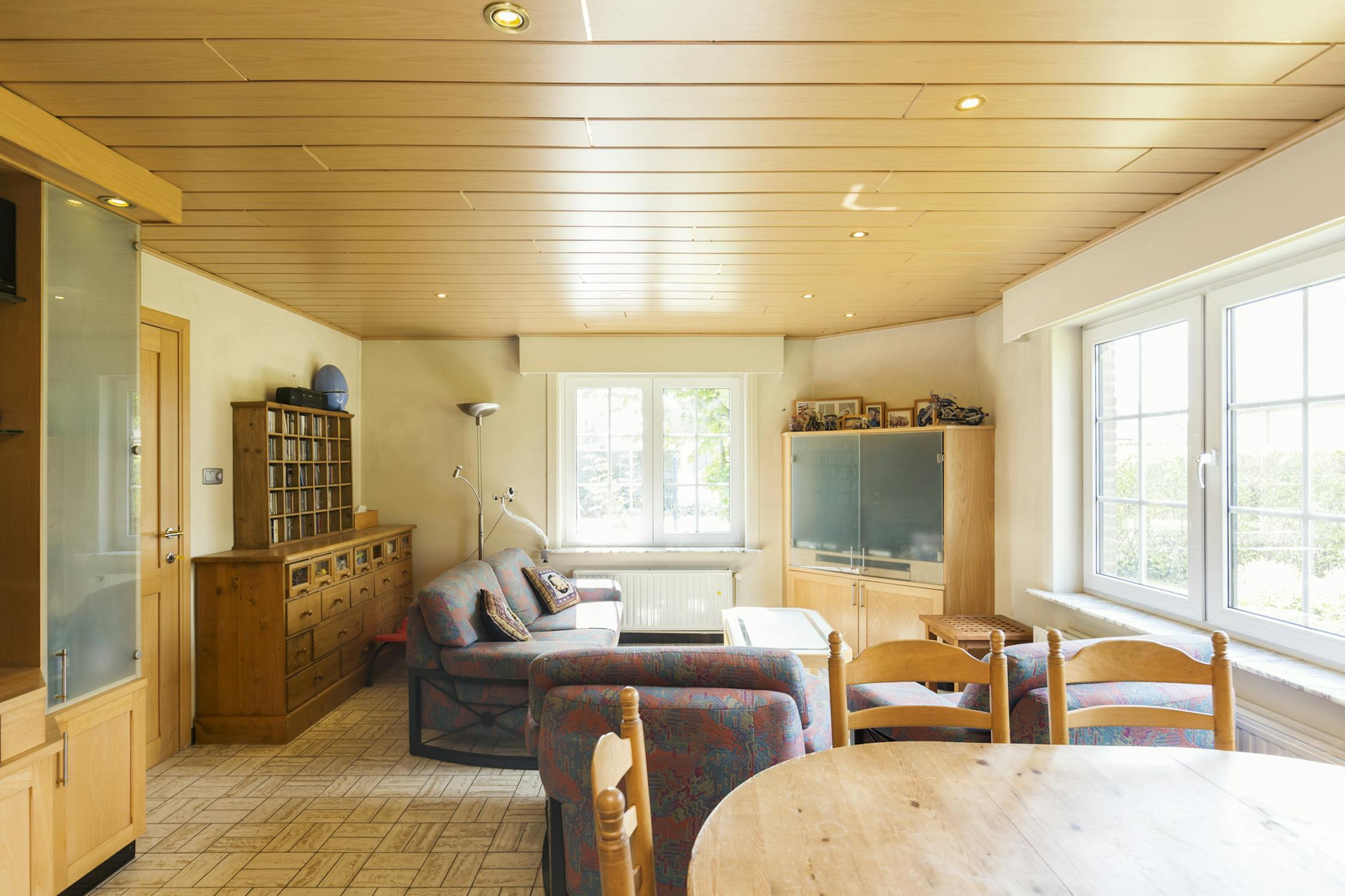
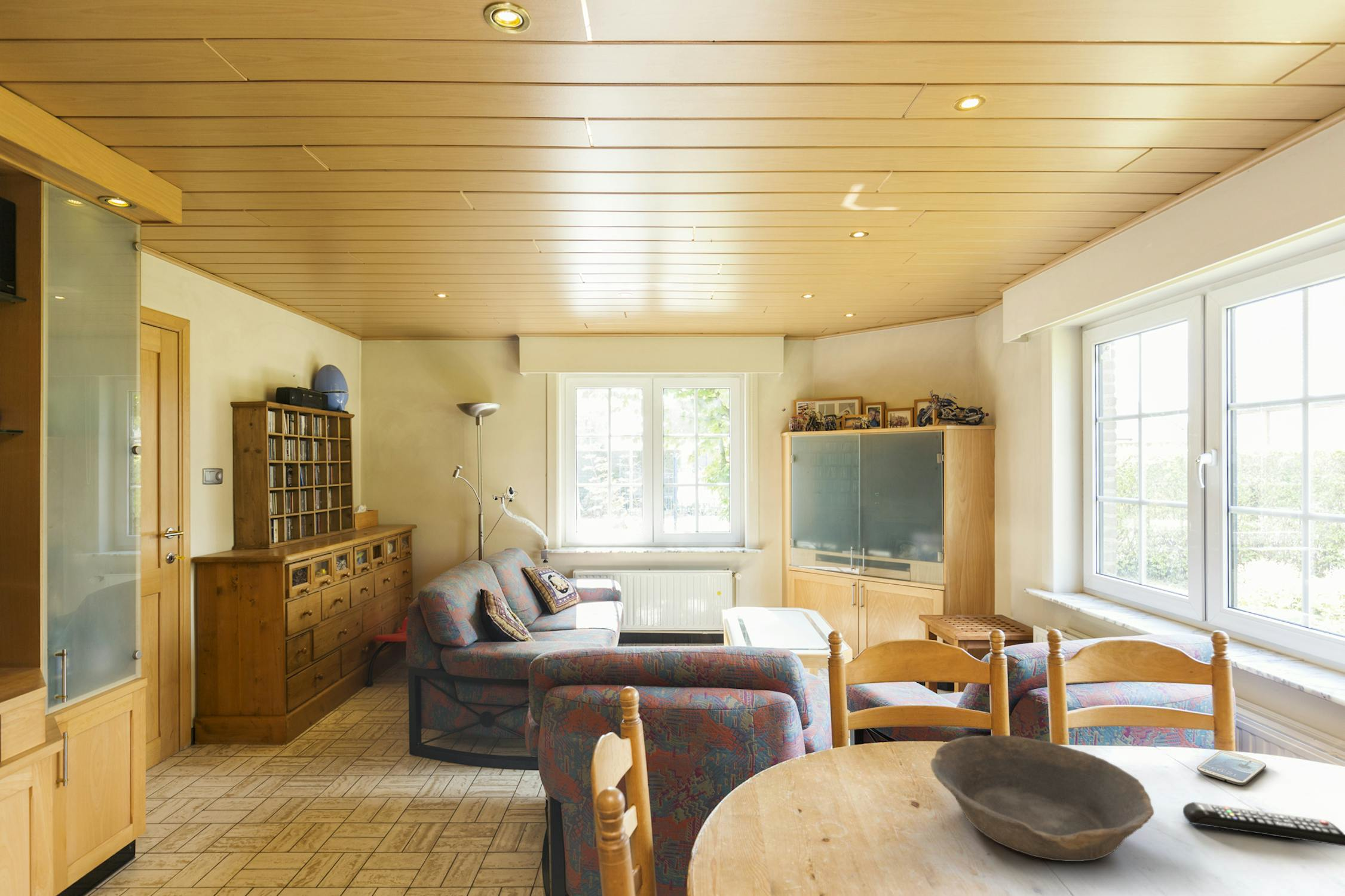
+ bowl (1034, 800)
+ remote control (1266, 824)
+ smartphone (1231, 768)
